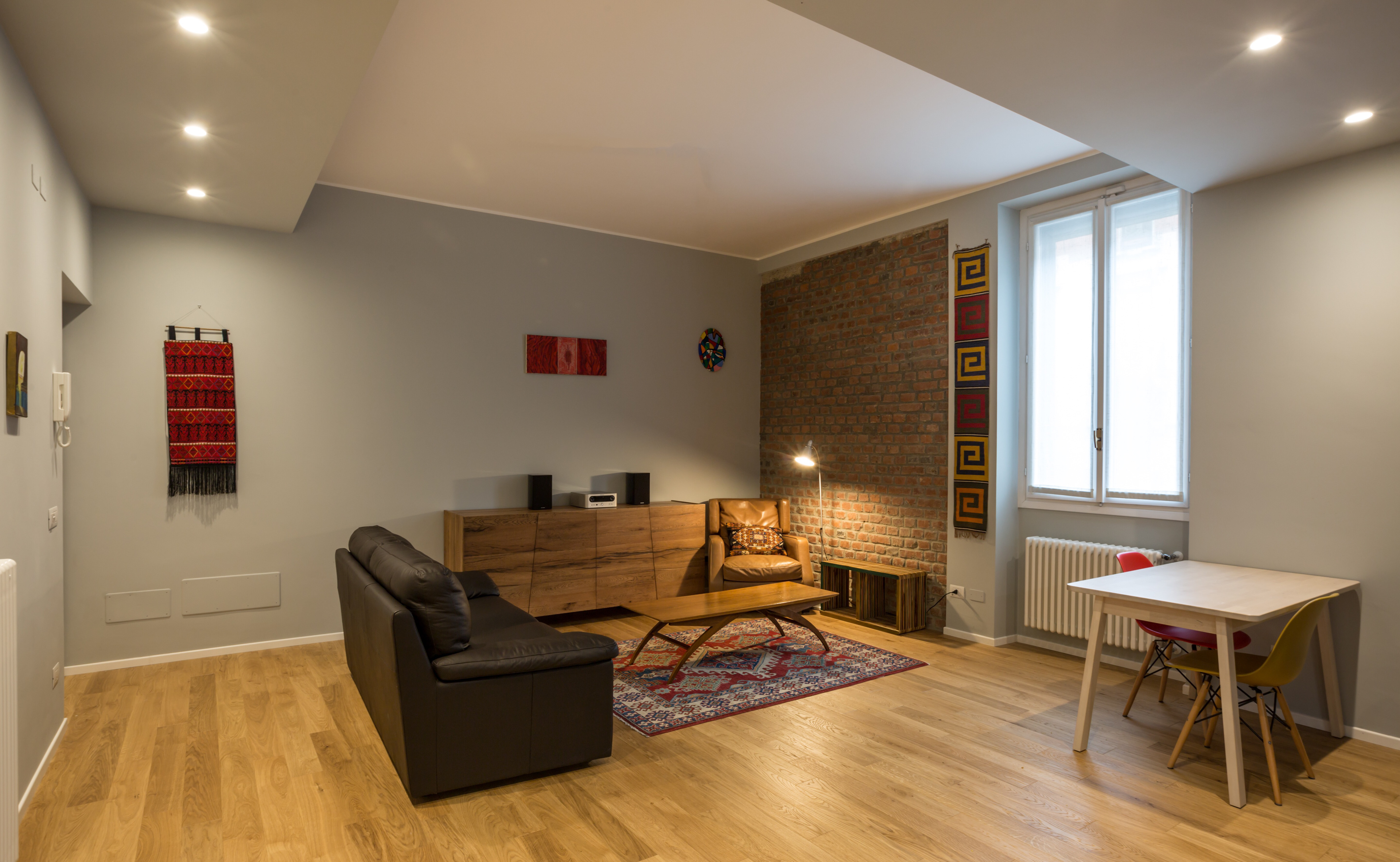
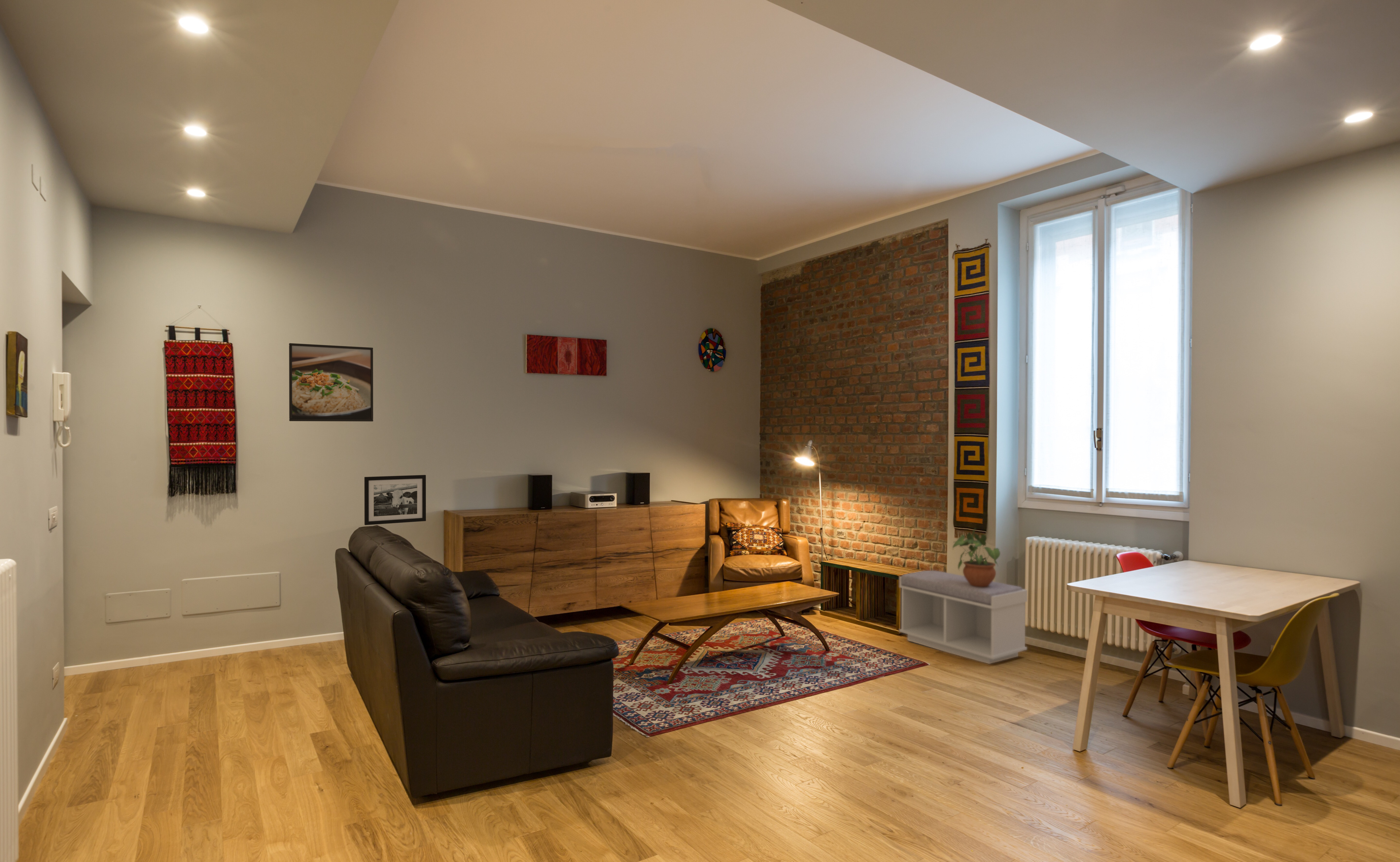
+ potted plant (976, 556)
+ bench (960, 614)
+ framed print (332, 383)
+ picture frame (396, 499)
